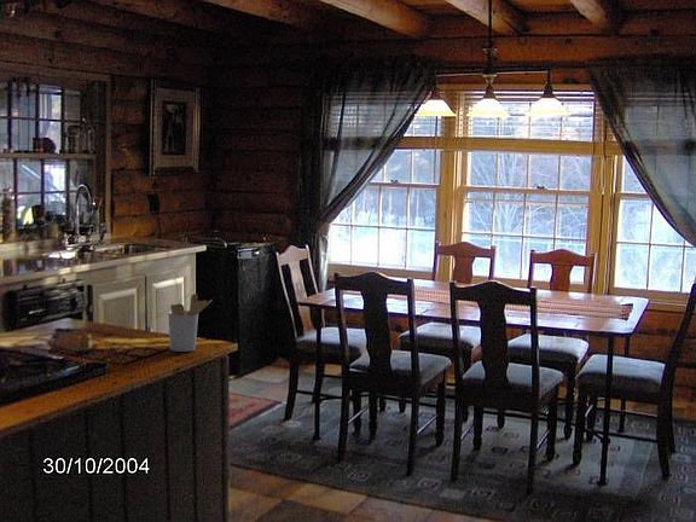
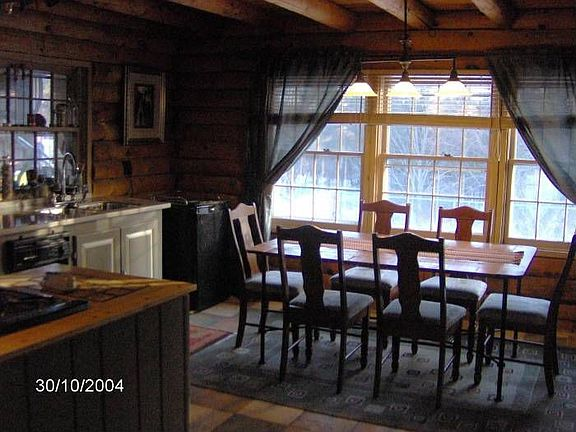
- utensil holder (188, 323)
